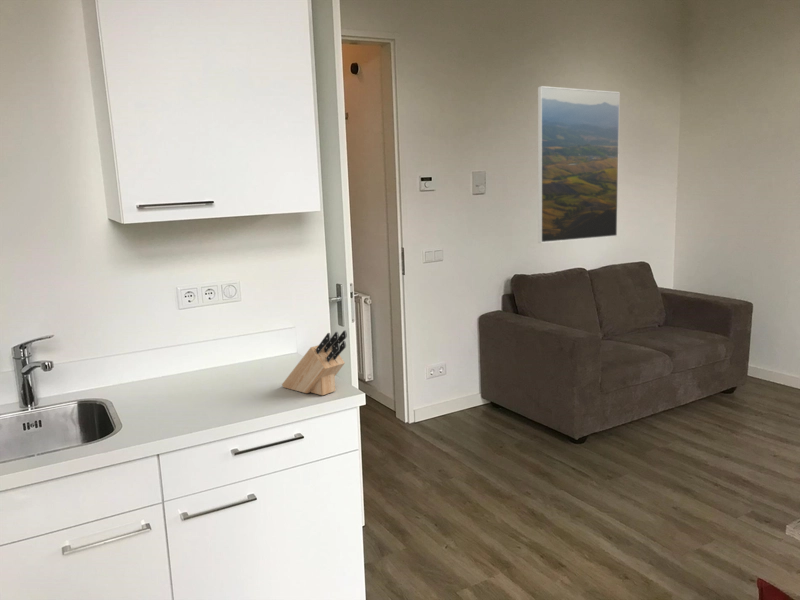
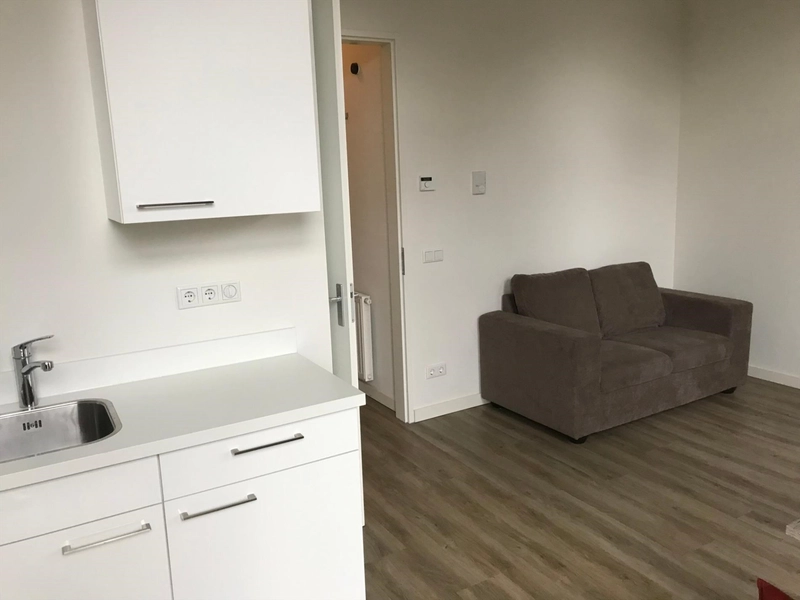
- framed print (579, 165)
- knife block (315, 359)
